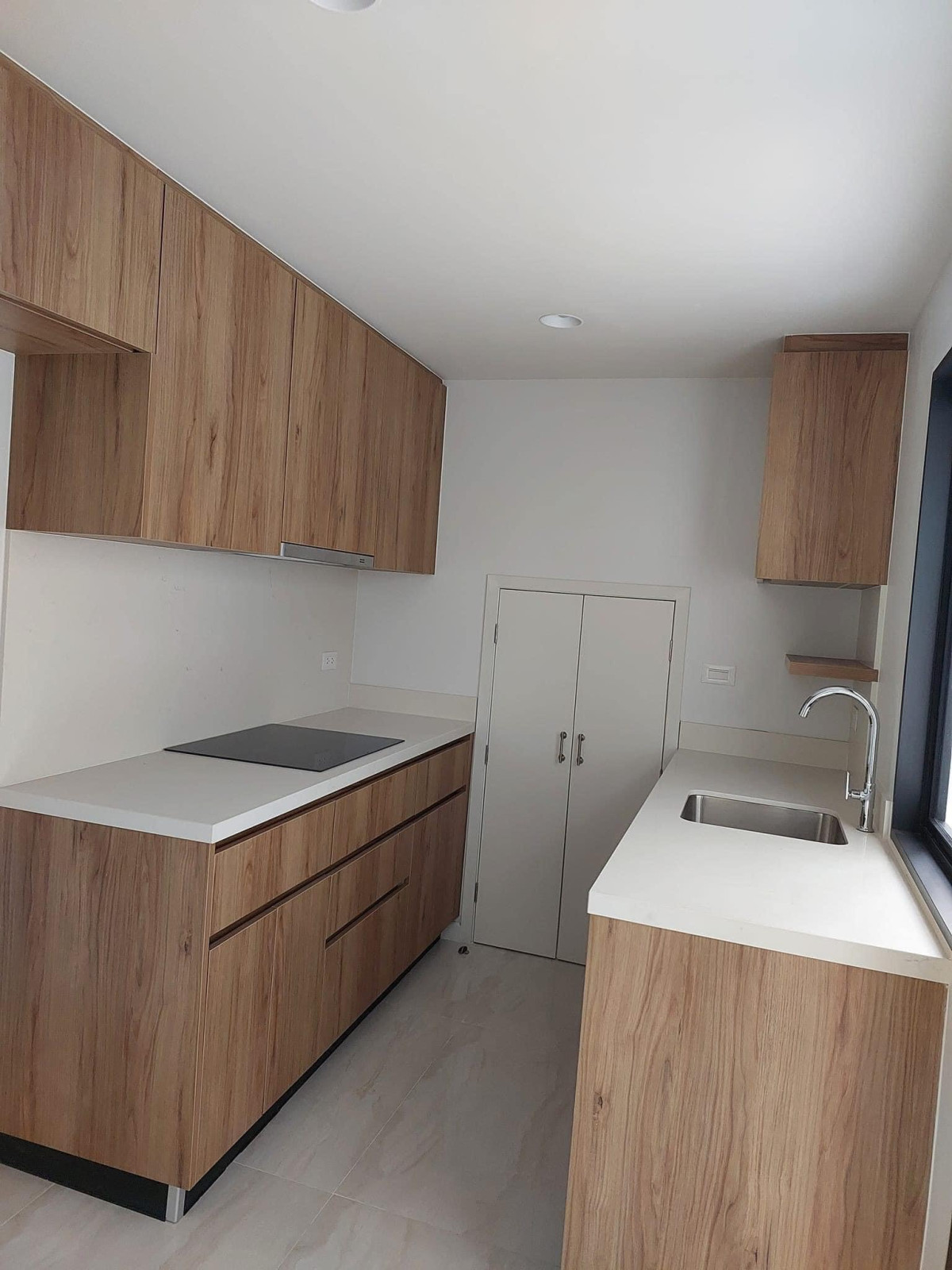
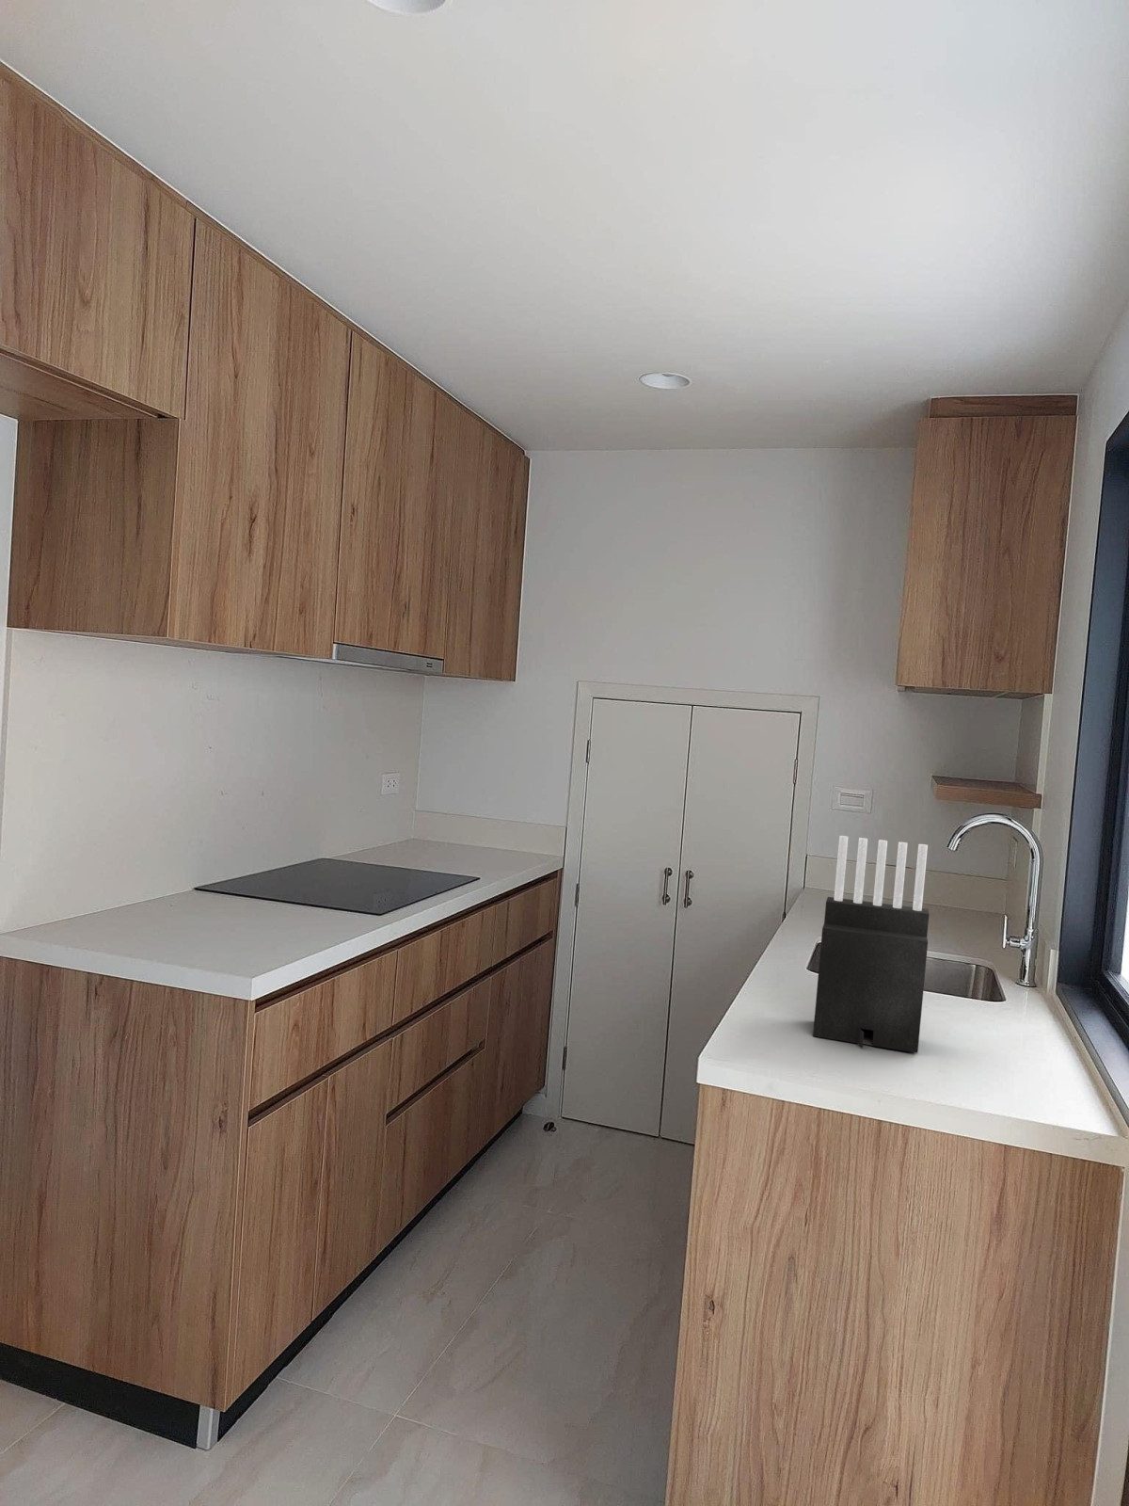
+ knife block (873, 940)
